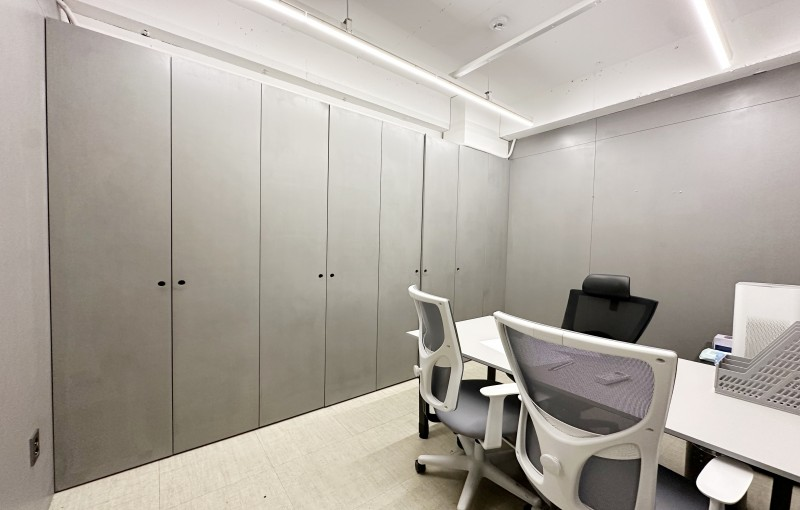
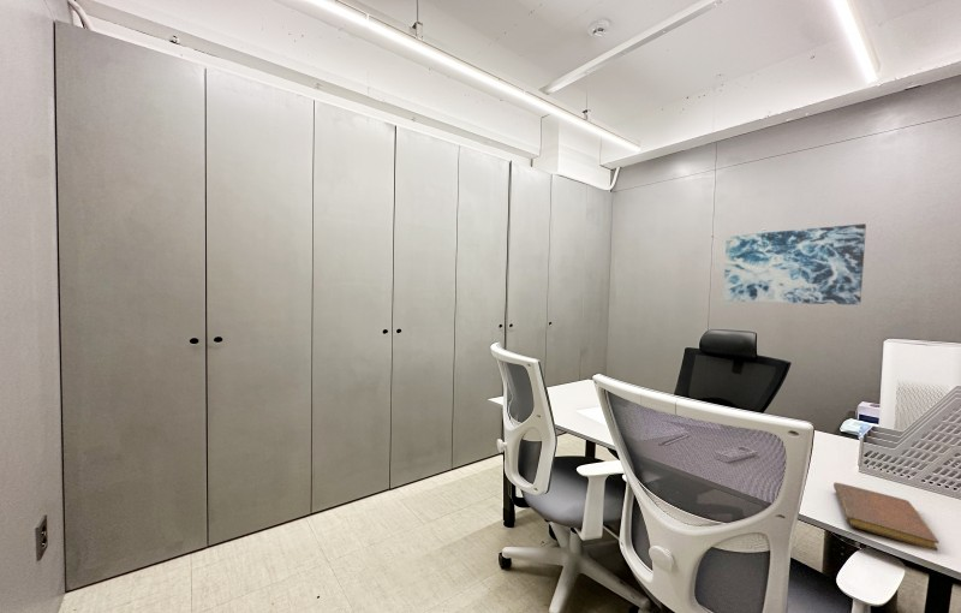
+ wall art (786, 267)
+ notebook (878, 511)
